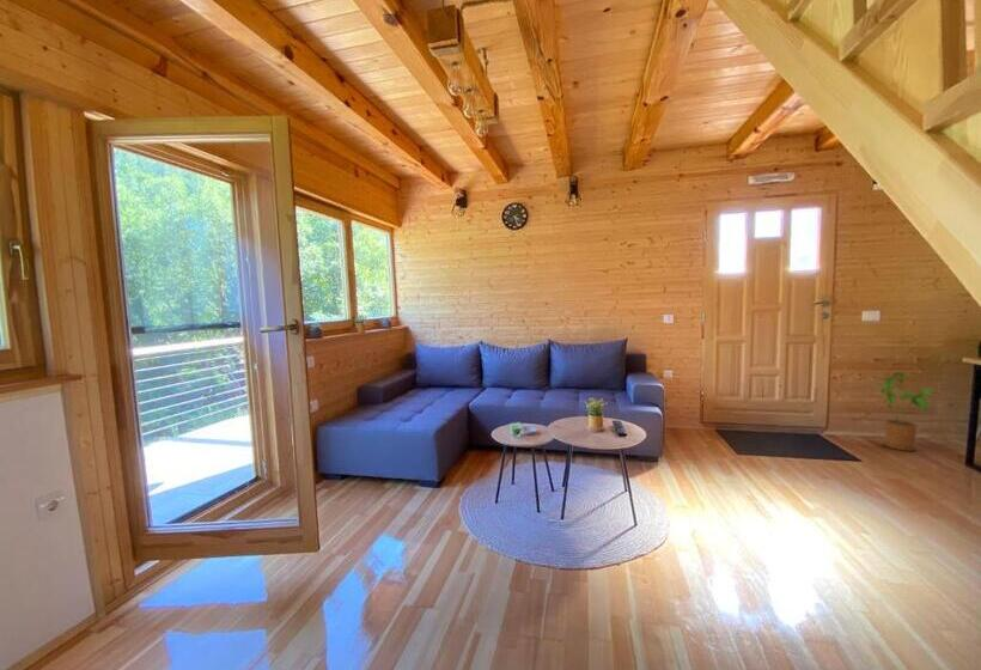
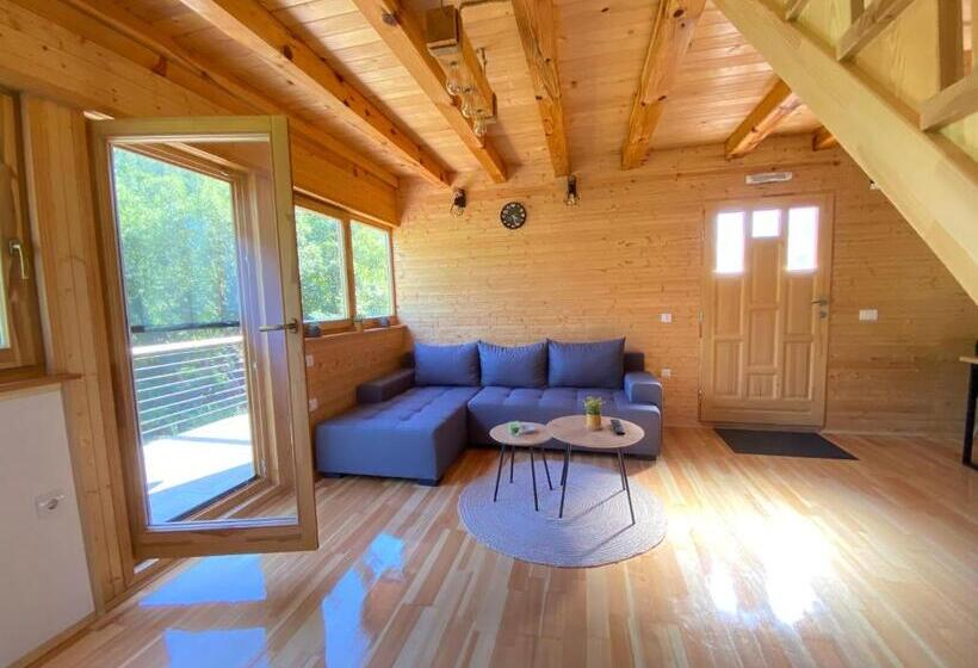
- house plant (904, 410)
